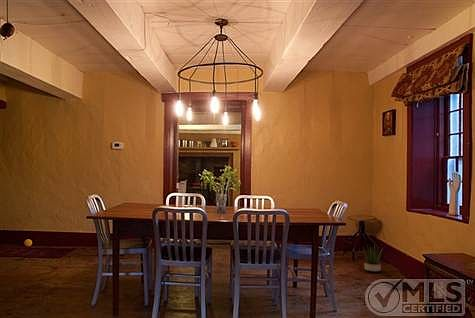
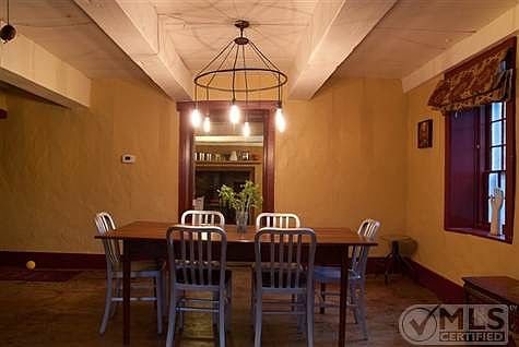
- potted plant (372, 257)
